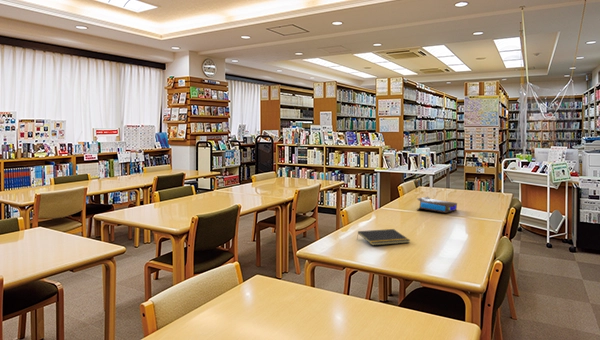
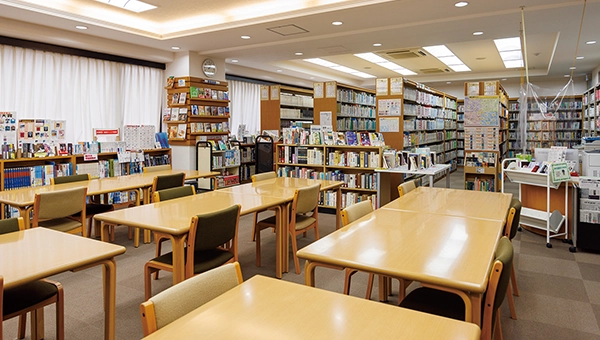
- notepad (383, 236)
- book (437, 204)
